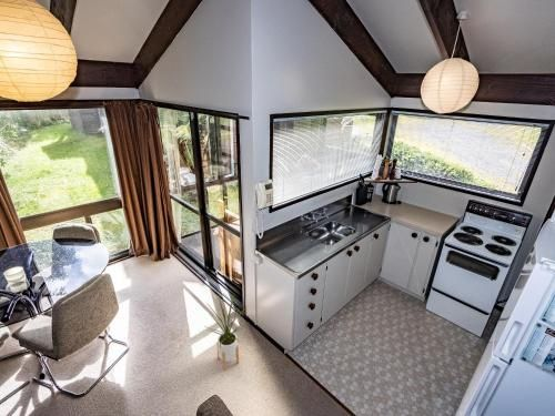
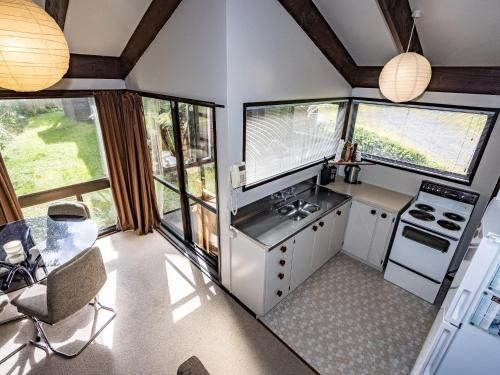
- house plant (228, 331)
